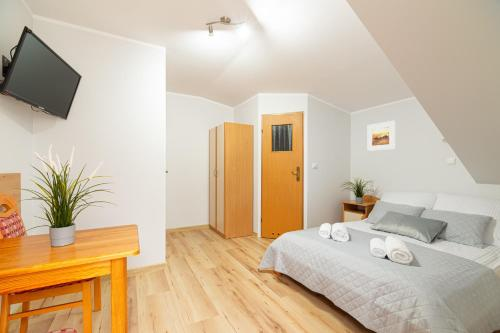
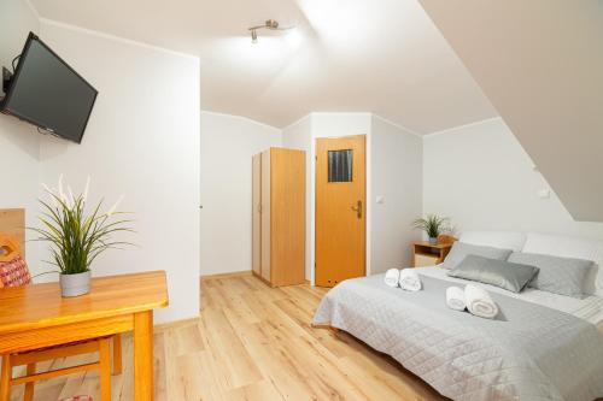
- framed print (380, 136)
